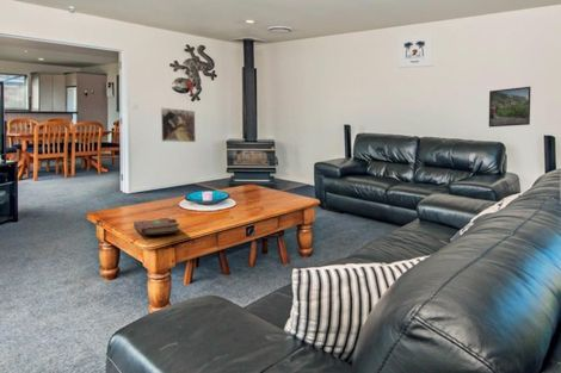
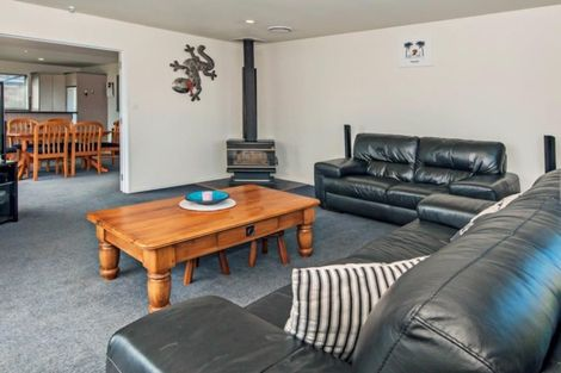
- book (155, 225)
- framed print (178, 125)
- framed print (508, 107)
